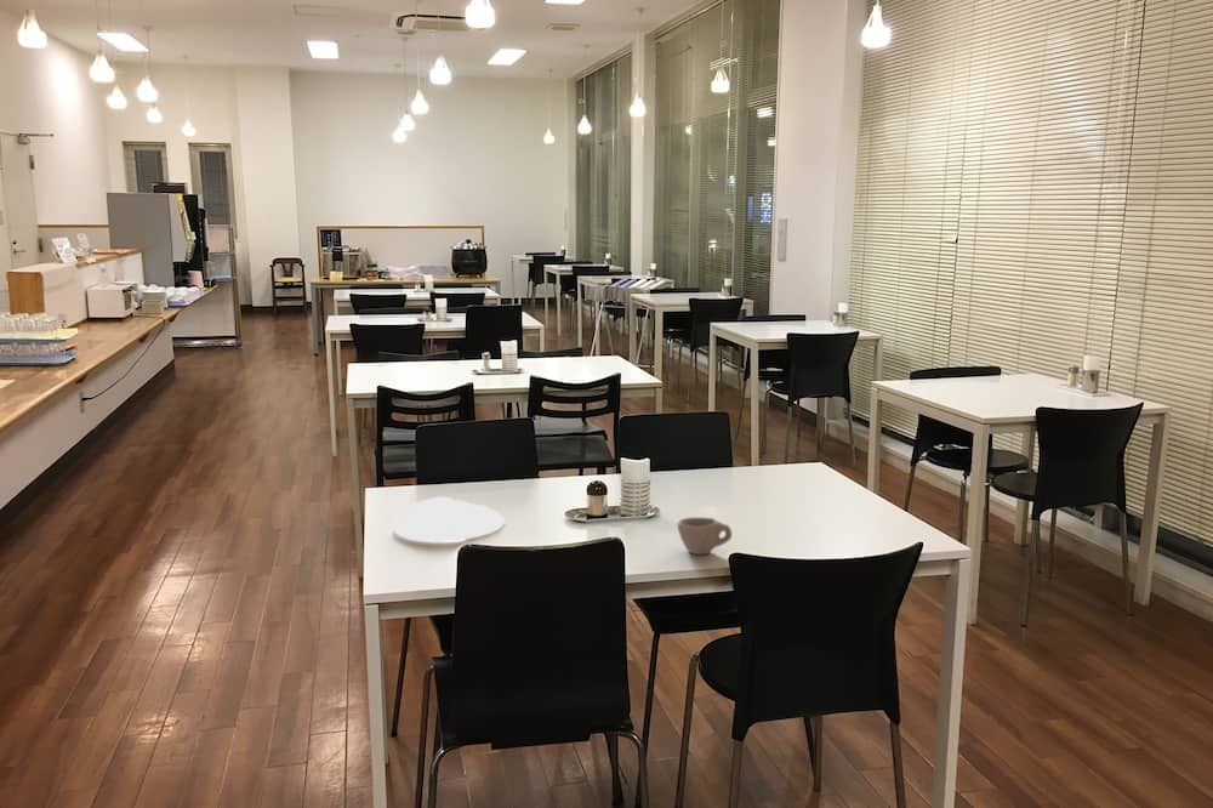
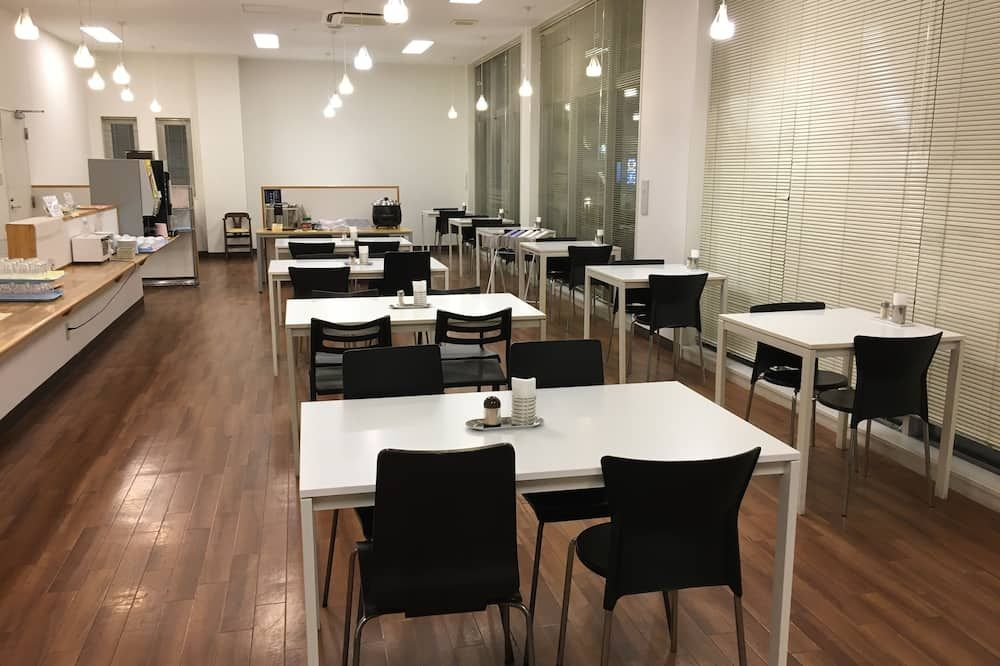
- plate (449, 512)
- cup (704, 536)
